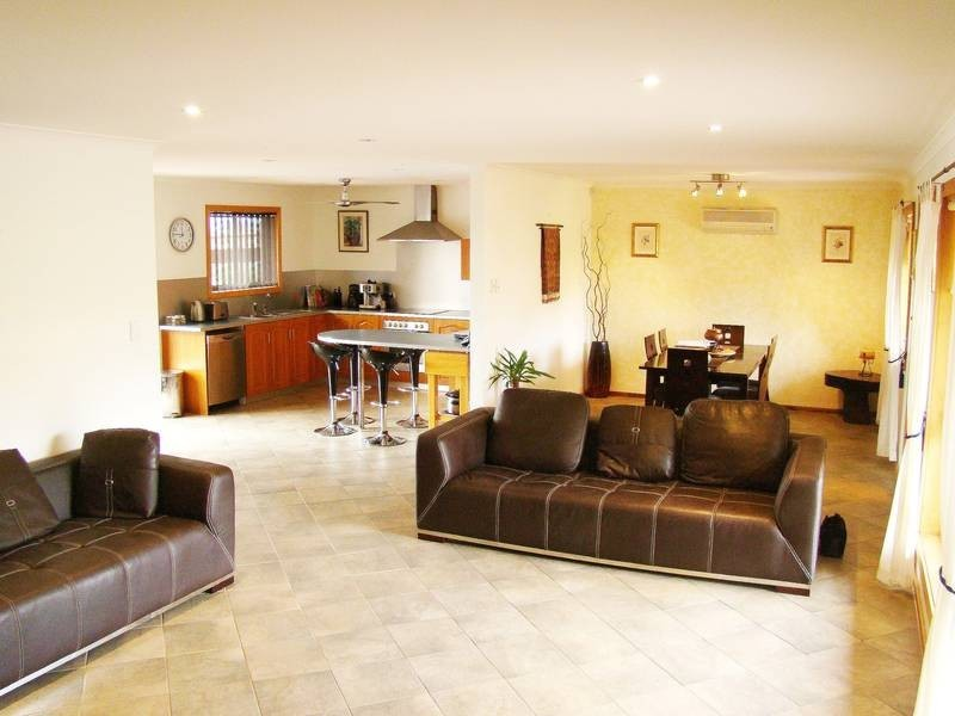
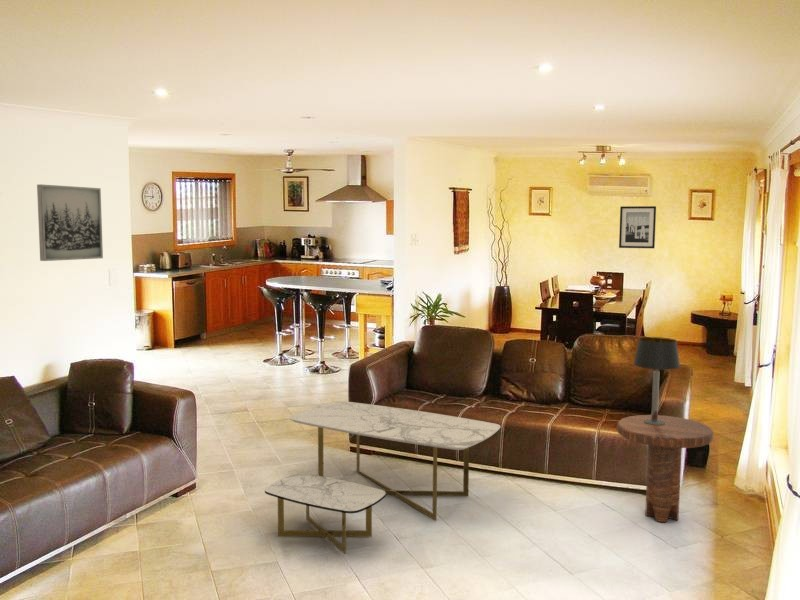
+ side table (662, 471)
+ coffee table (365, 474)
+ wall art (637, 227)
+ table lamp (656, 381)
+ wall art (71, 223)
